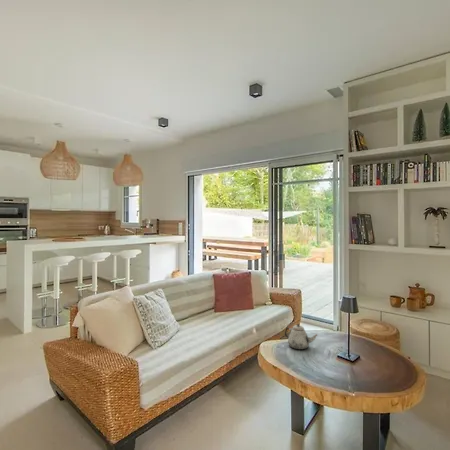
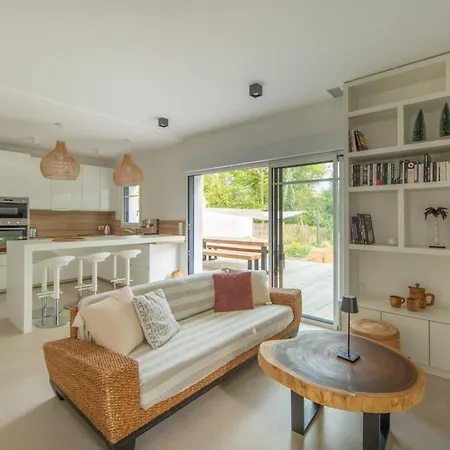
- teapot (300, 335)
